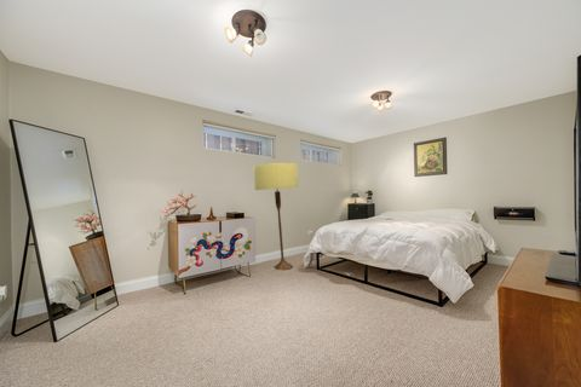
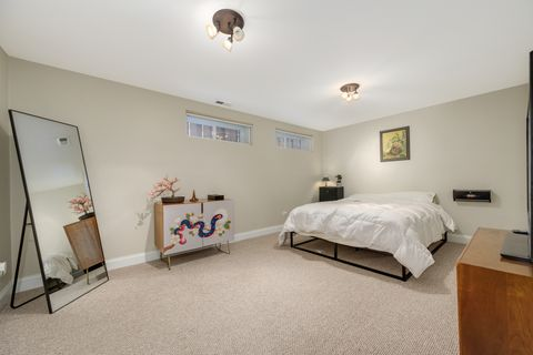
- floor lamp (278, 215)
